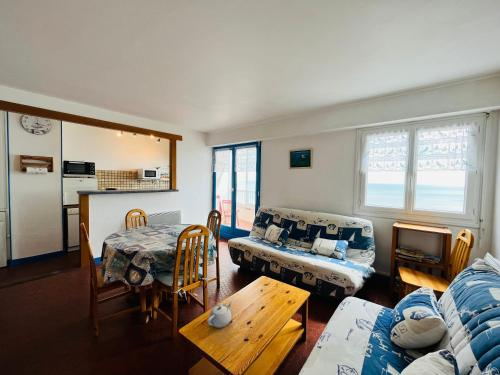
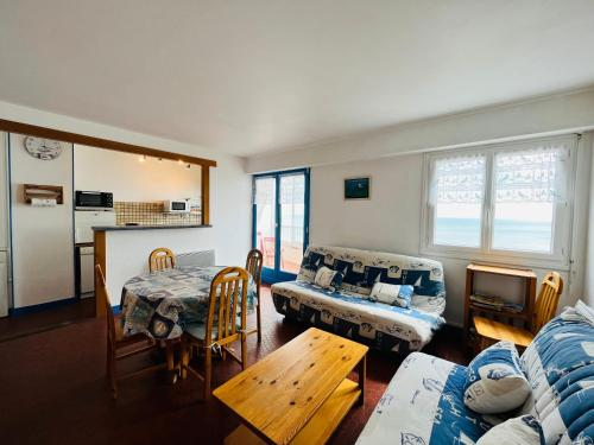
- teapot (220, 313)
